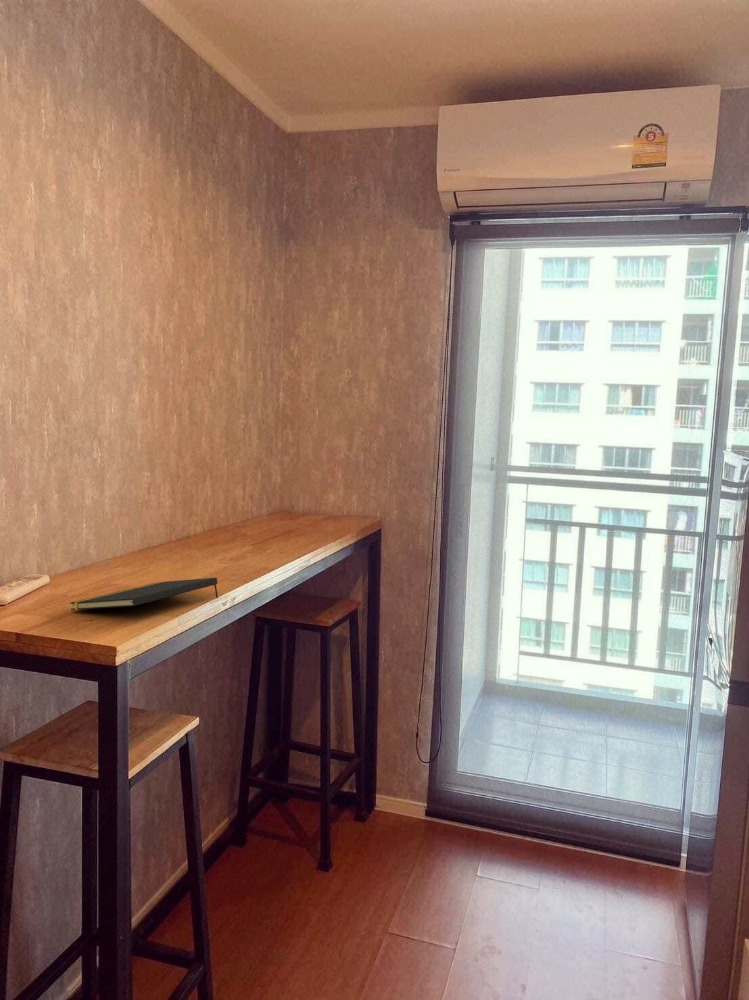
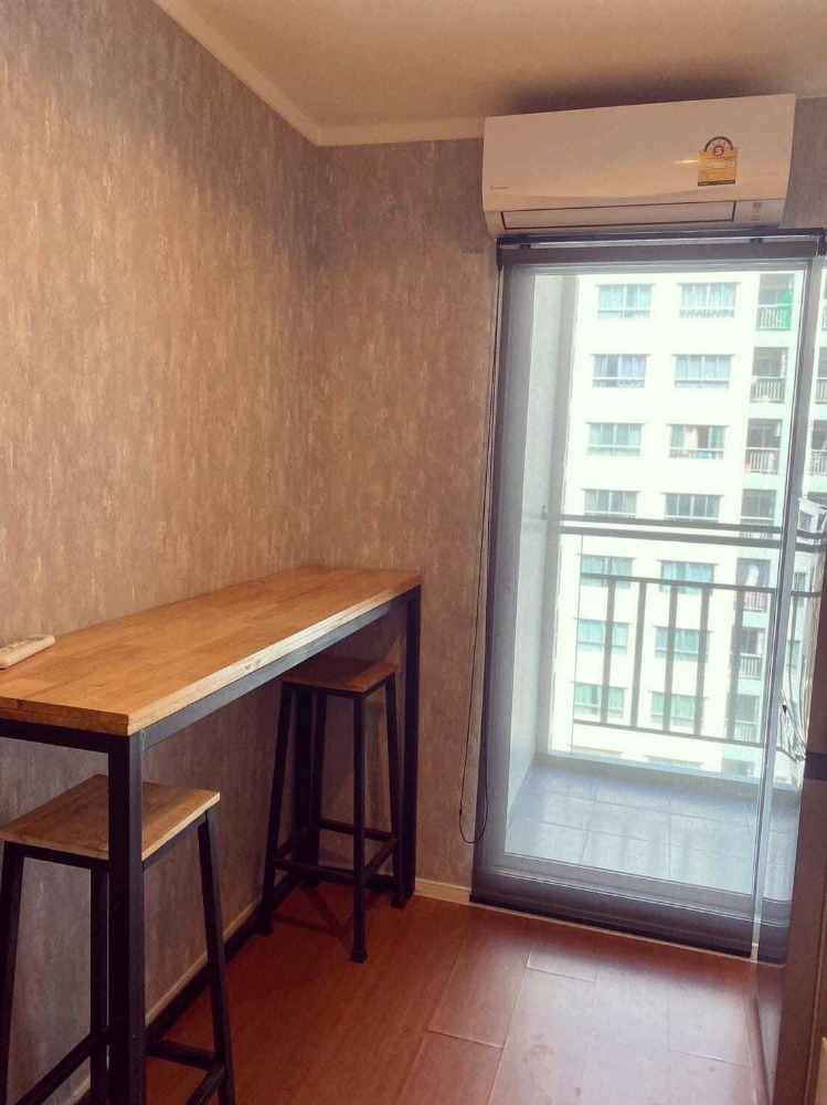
- notepad (146, 593)
